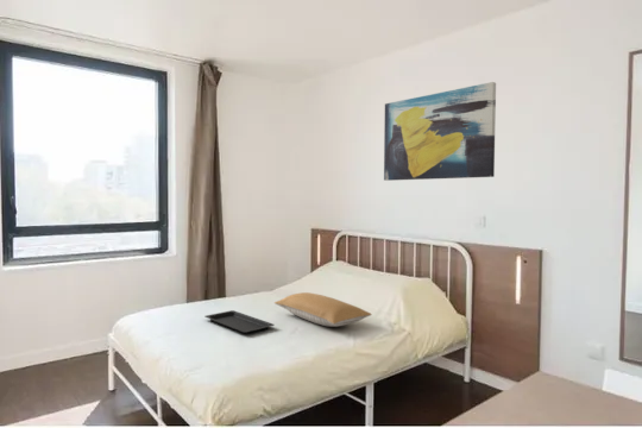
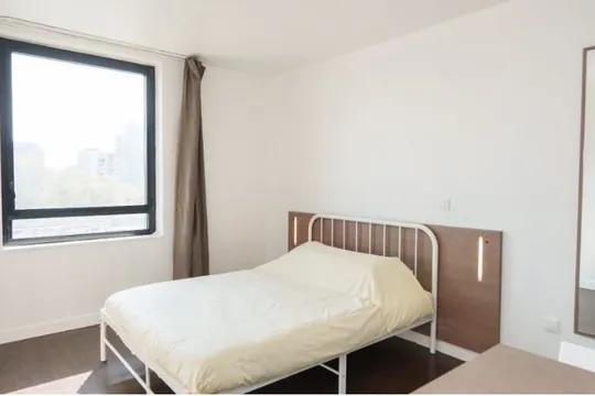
- pillow (320, 308)
- wall art (434, 137)
- serving tray (238, 322)
